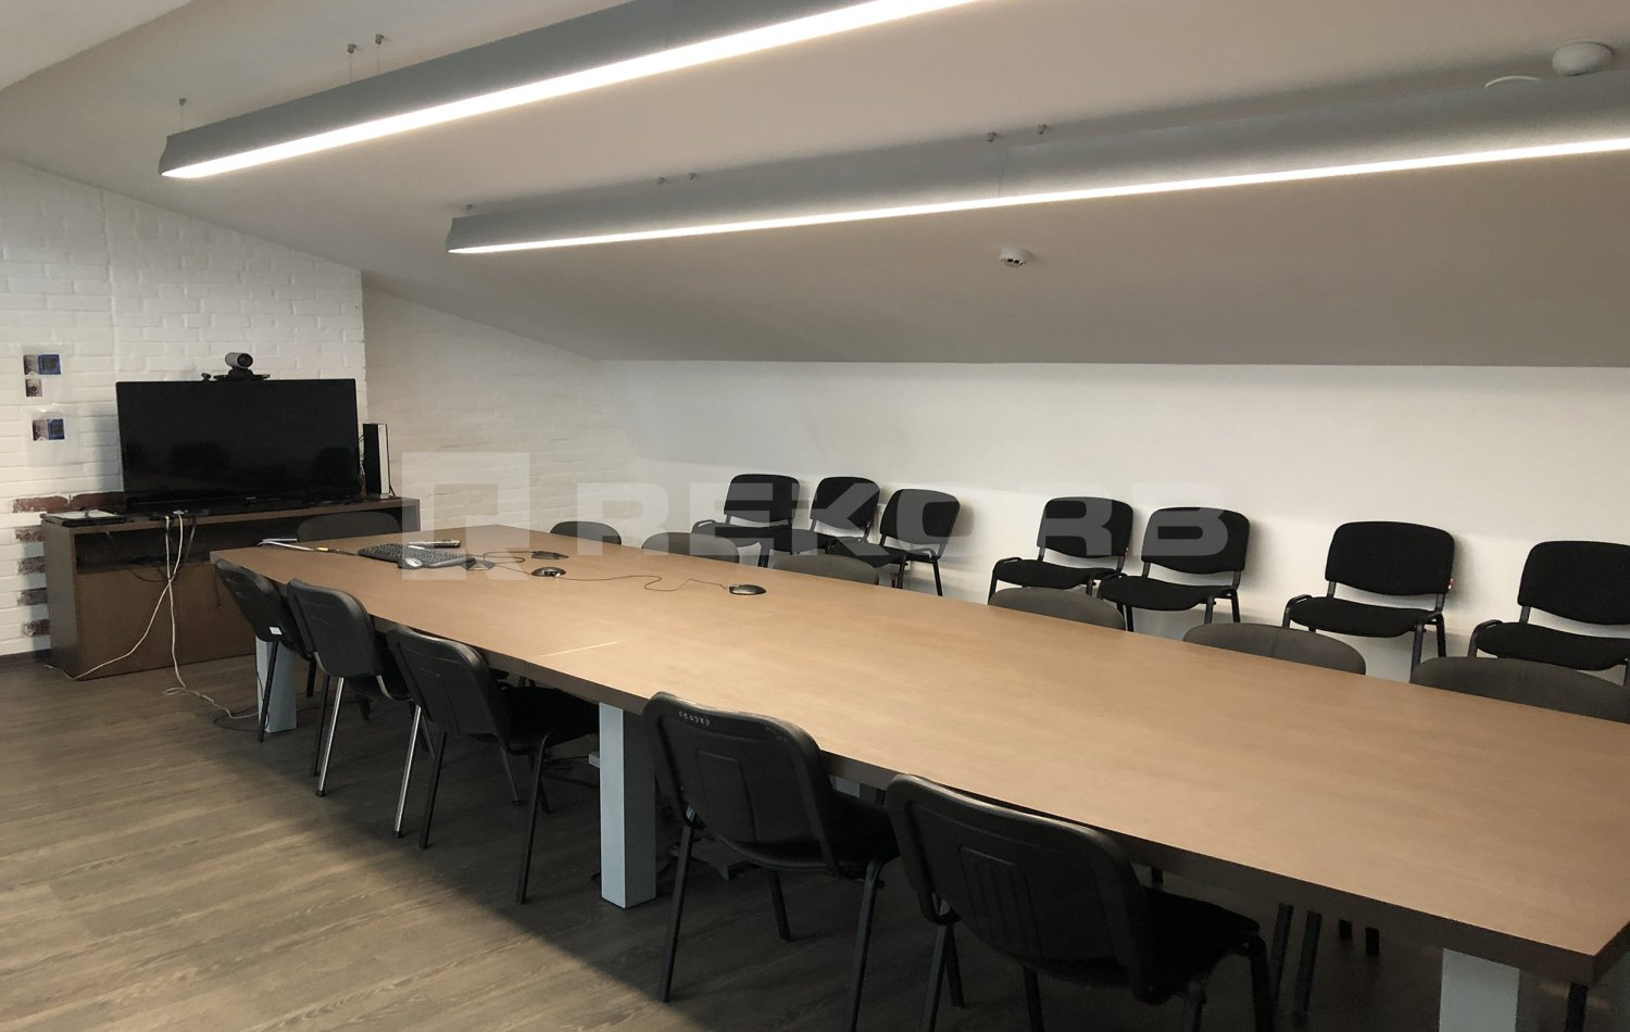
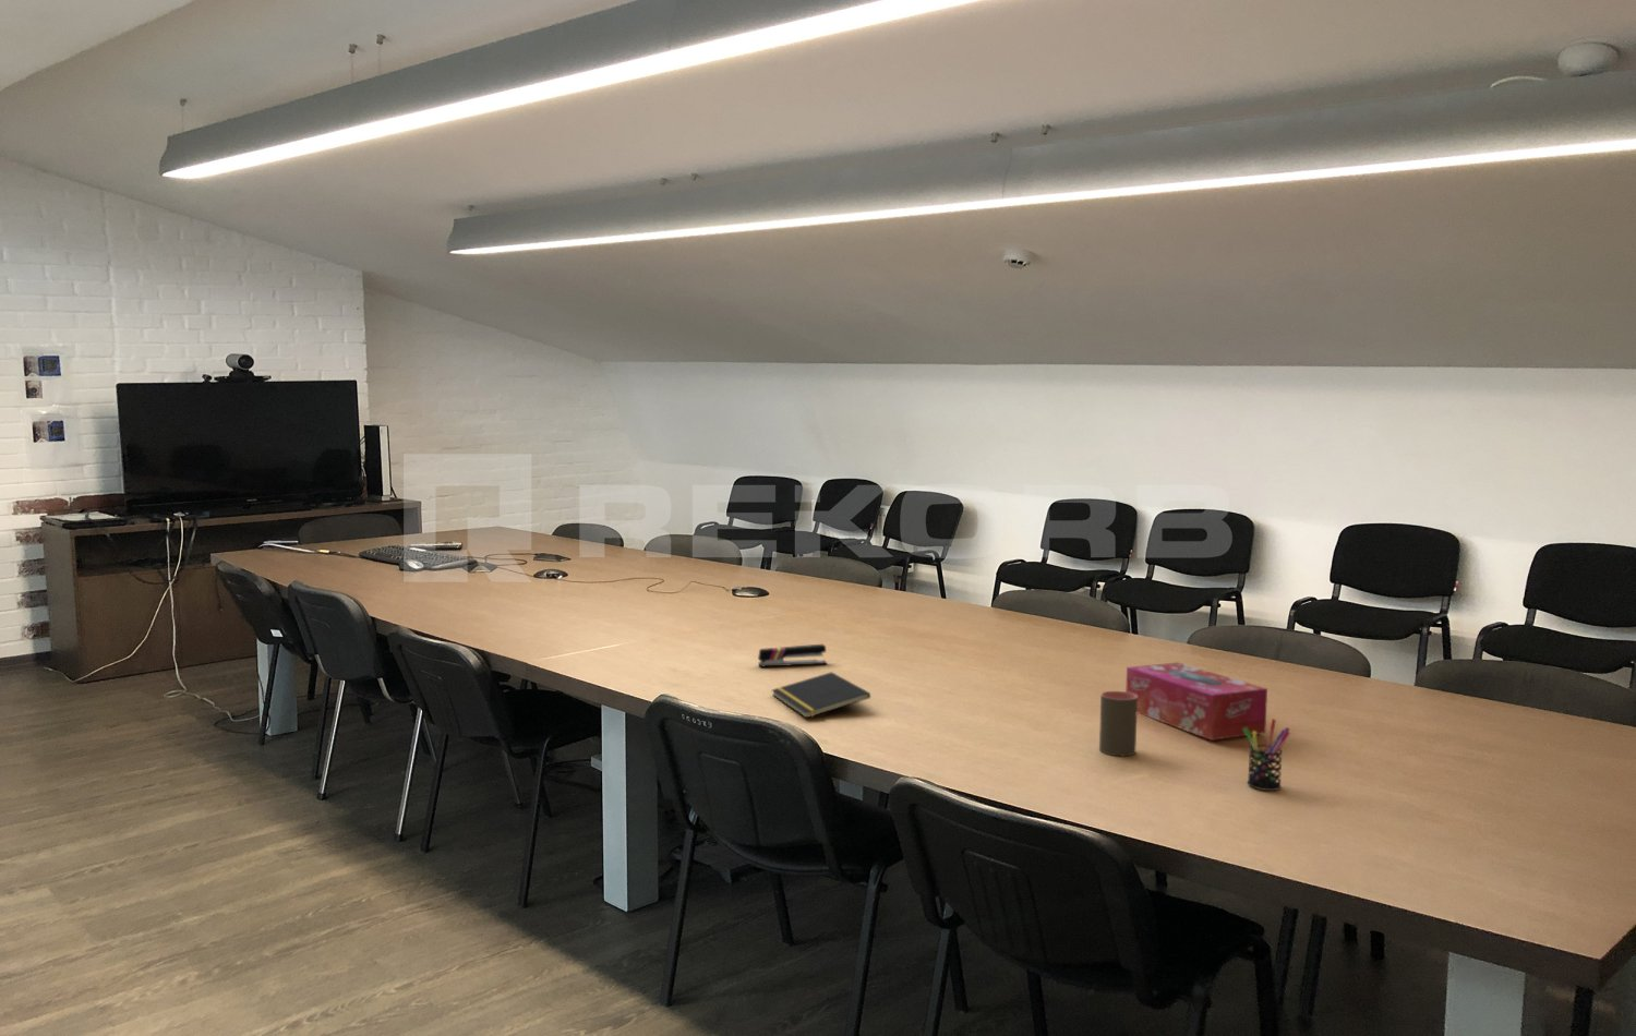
+ stapler (792, 655)
+ tissue box (1194, 697)
+ notepad (819, 694)
+ cup (1118, 722)
+ pen holder (1262, 752)
